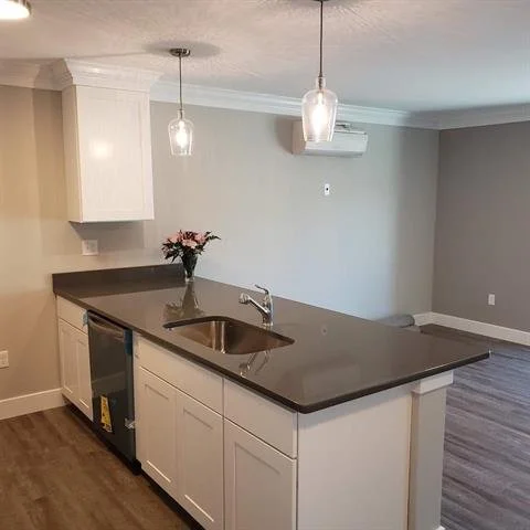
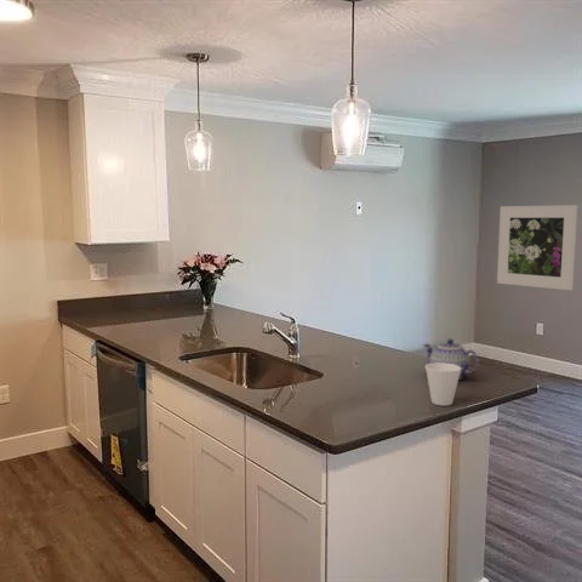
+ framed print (535, 246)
+ cup (443, 384)
+ teapot (450, 358)
